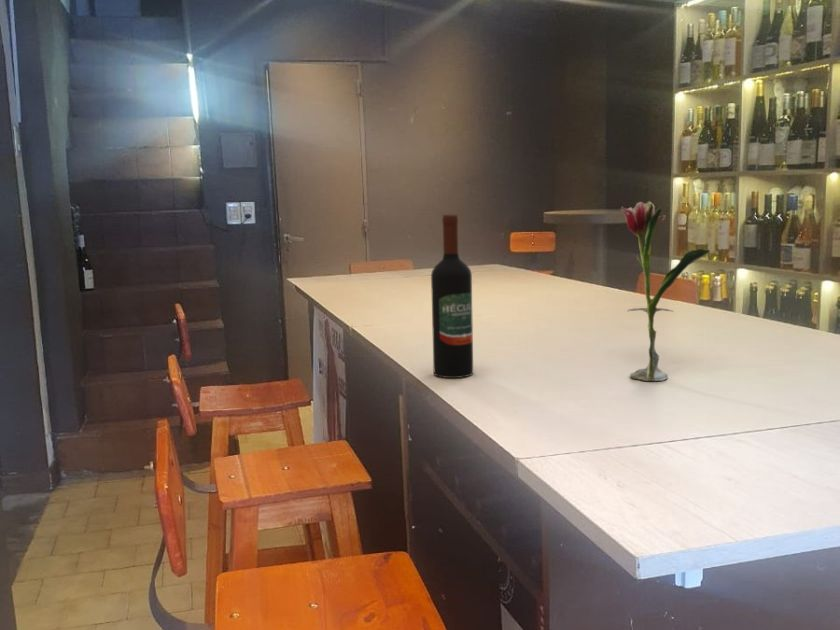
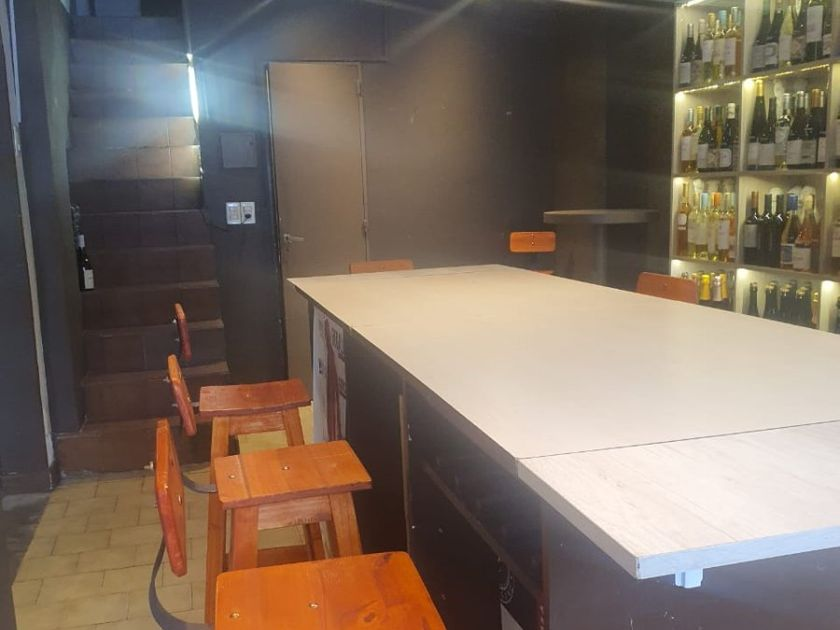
- flower (648, 284)
- wine bottle (451, 295)
